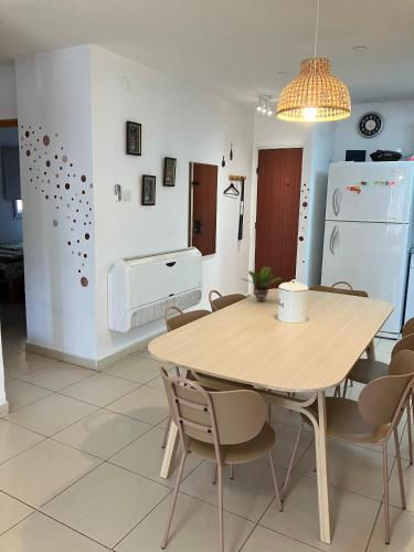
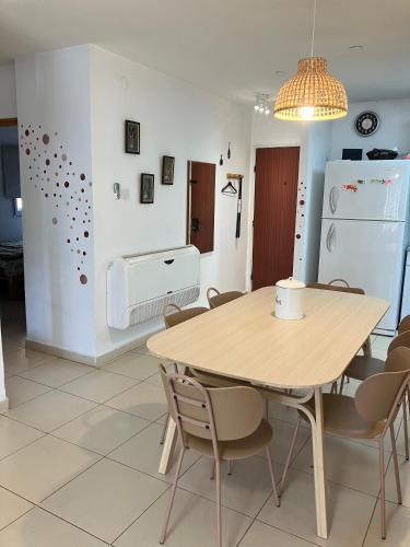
- potted plant (261, 285)
